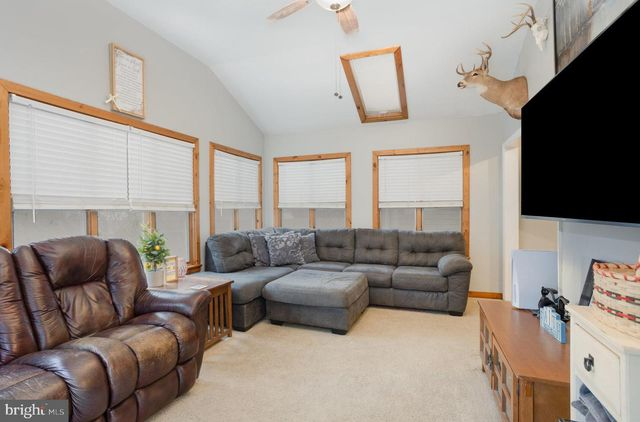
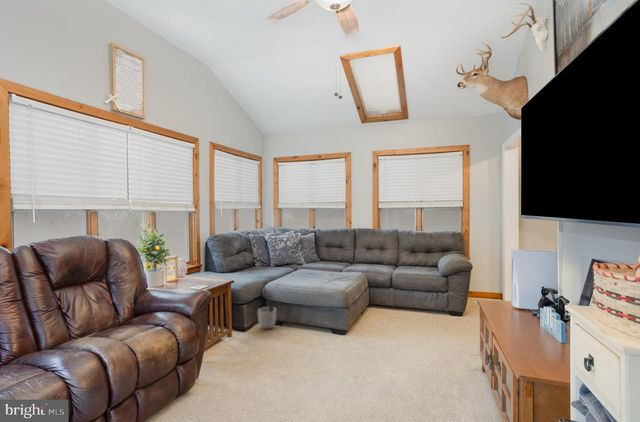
+ planter (267, 318)
